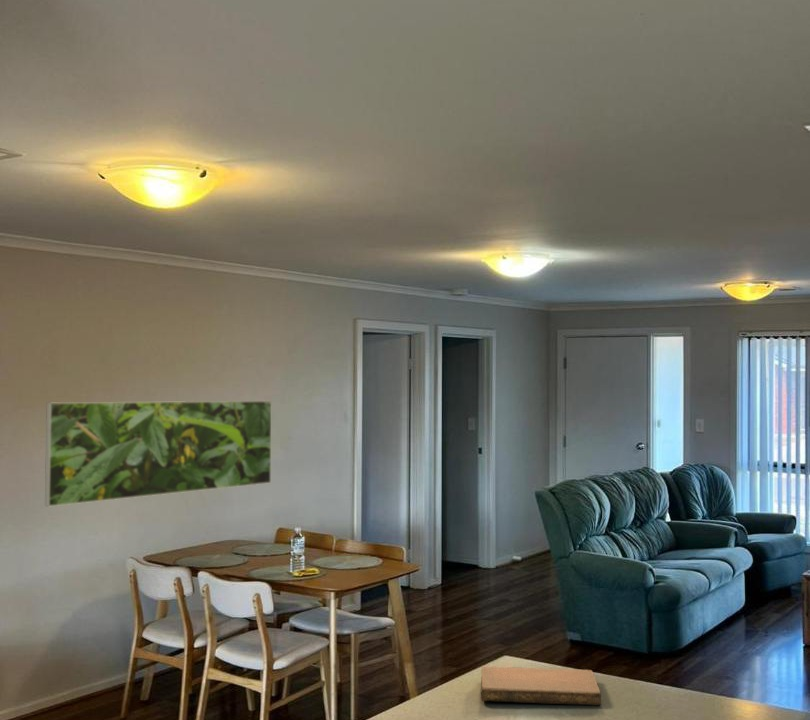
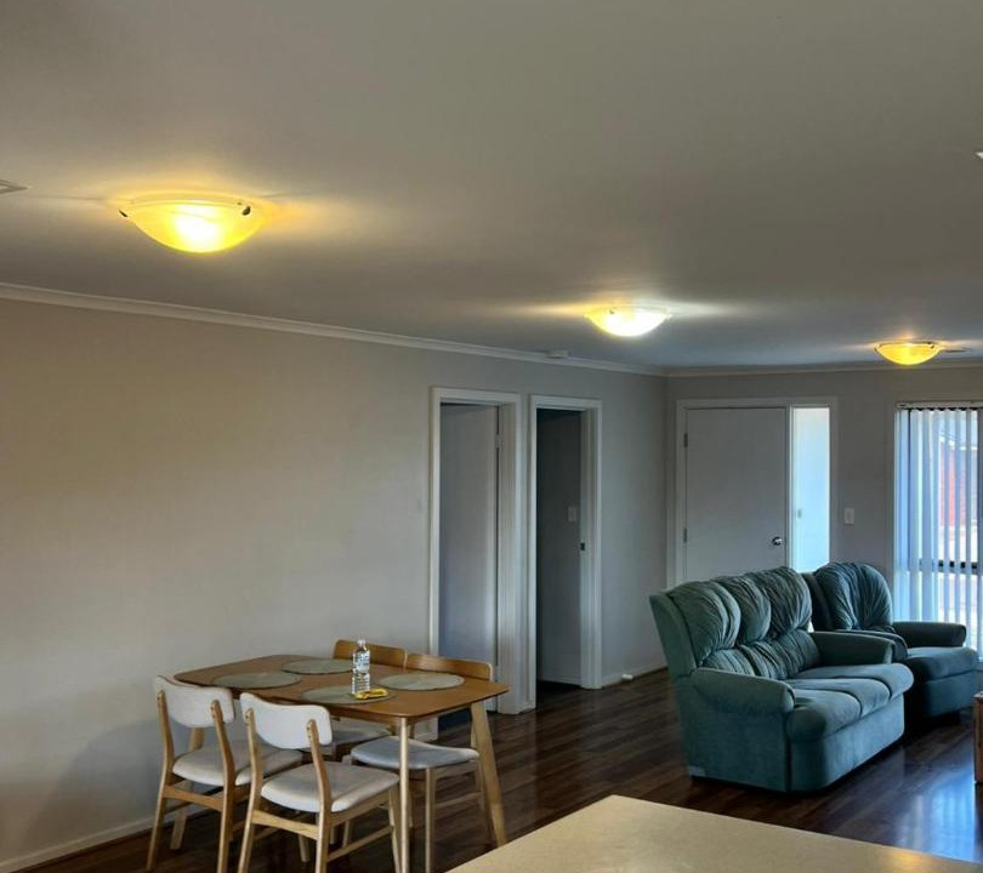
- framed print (171, 447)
- notebook (538, 685)
